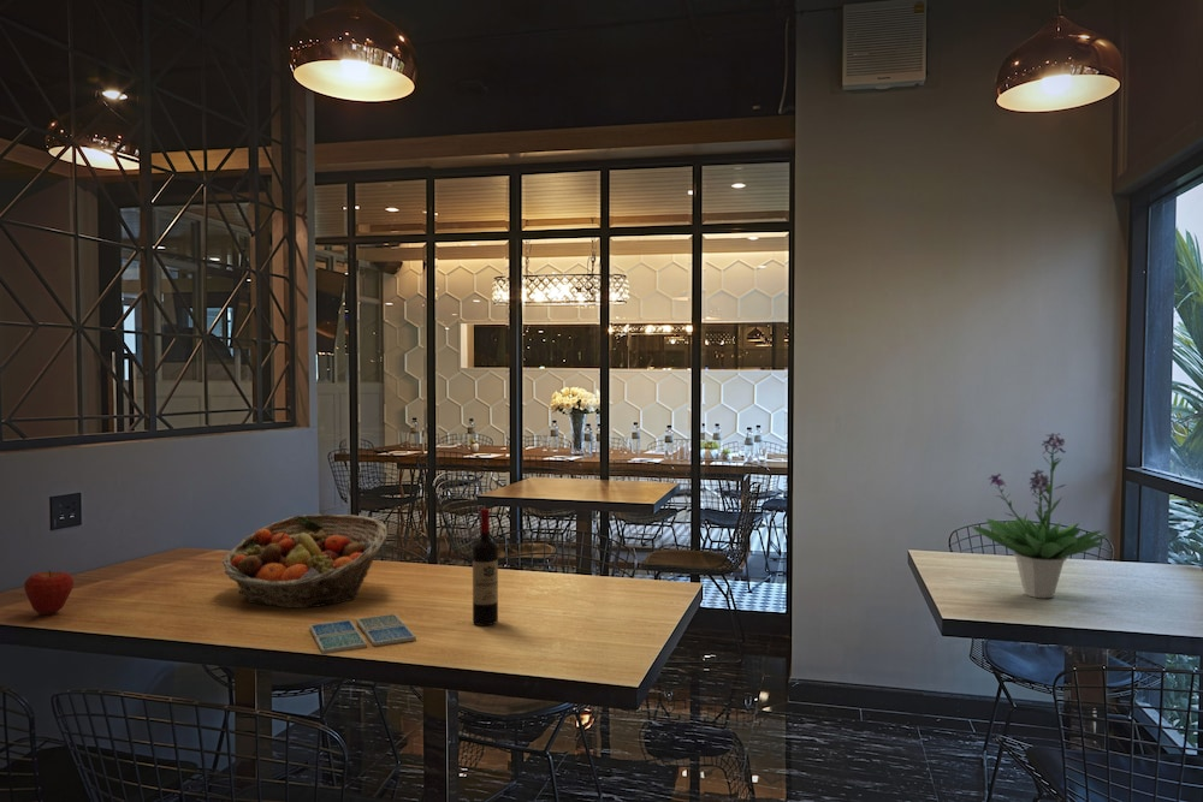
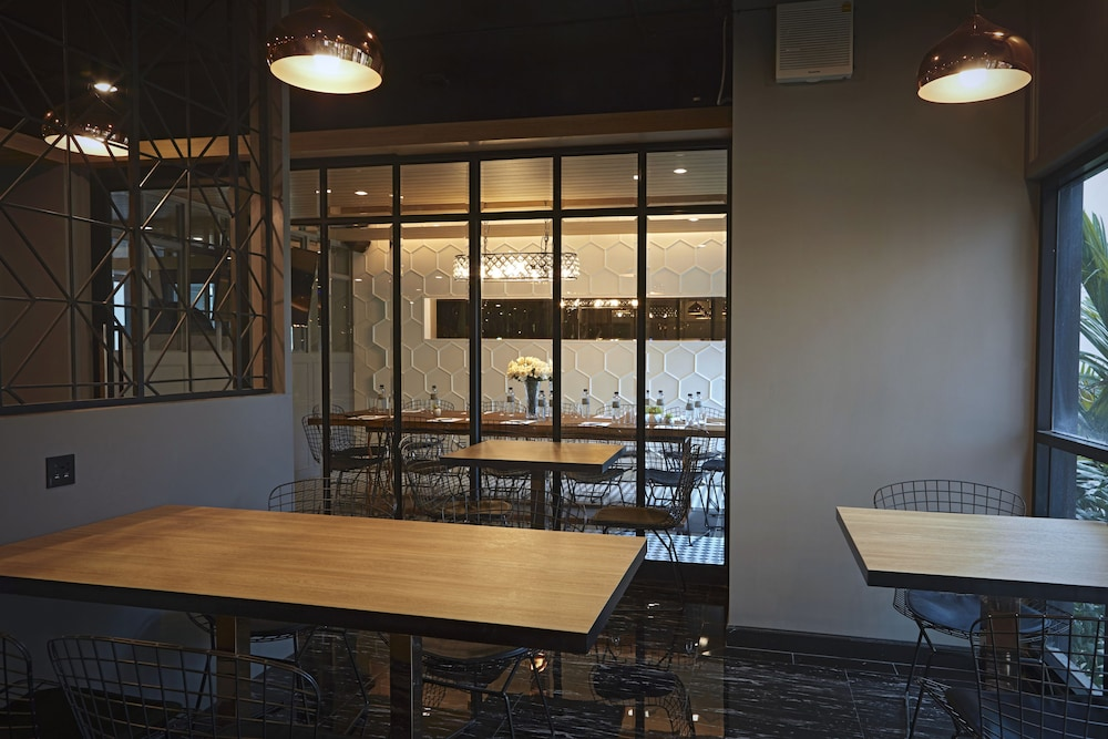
- apple (49, 592)
- wine bottle (485, 565)
- drink coaster (360, 634)
- potted plant (1042, 513)
- fruit basket (307, 558)
